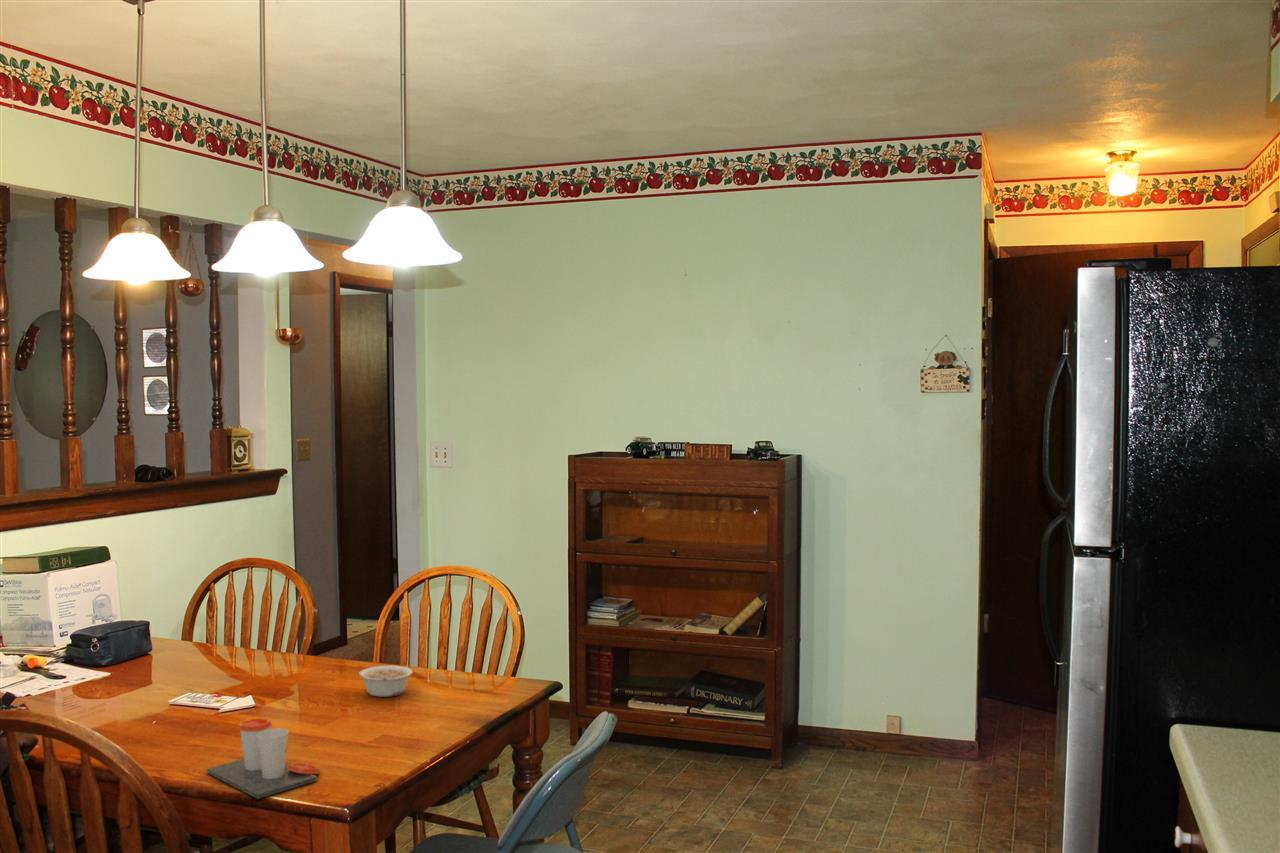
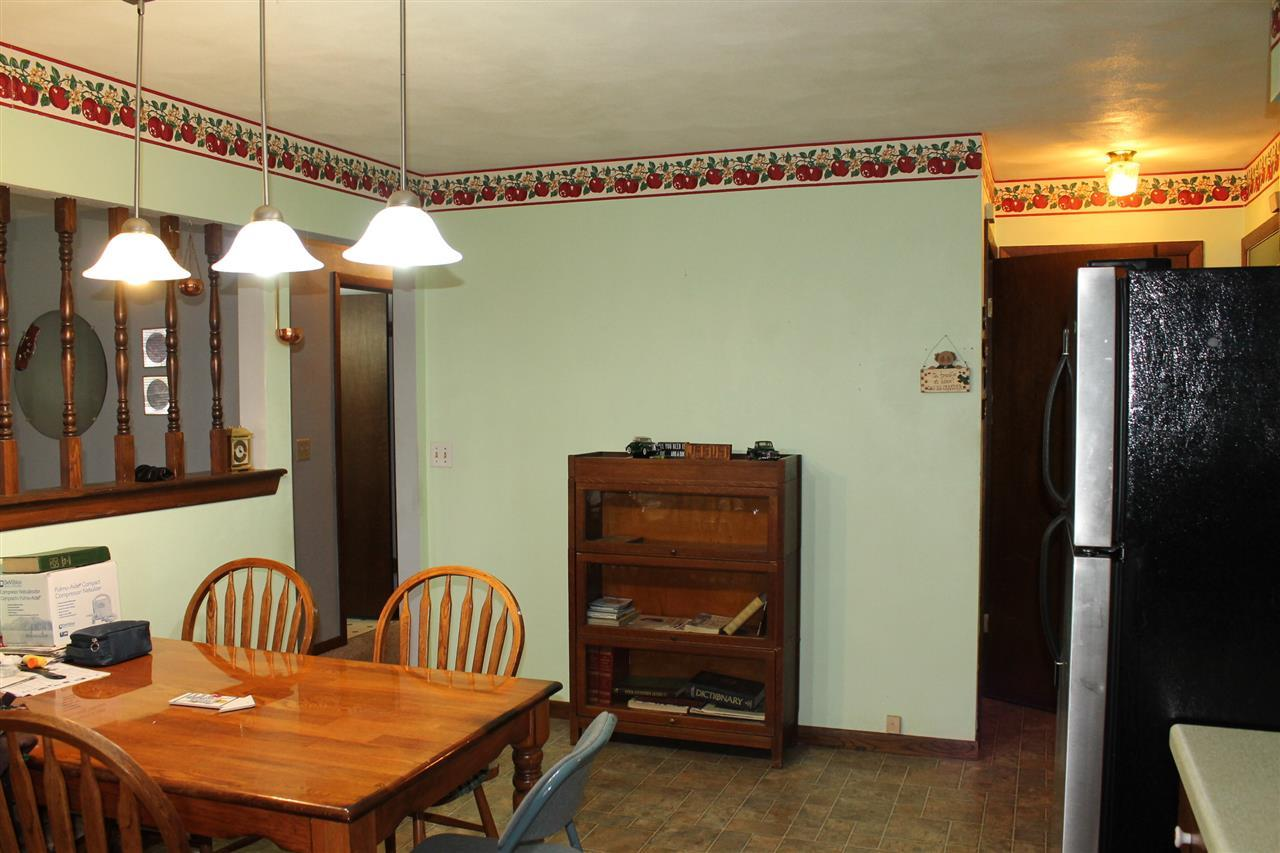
- legume (387, 680)
- cup (268, 750)
